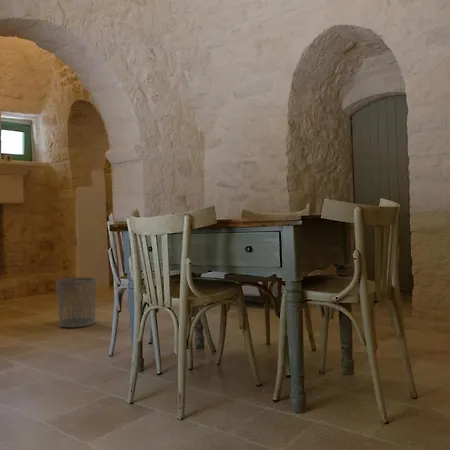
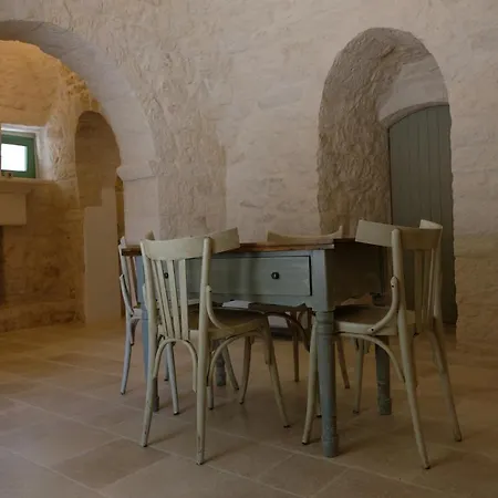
- waste bin (76, 301)
